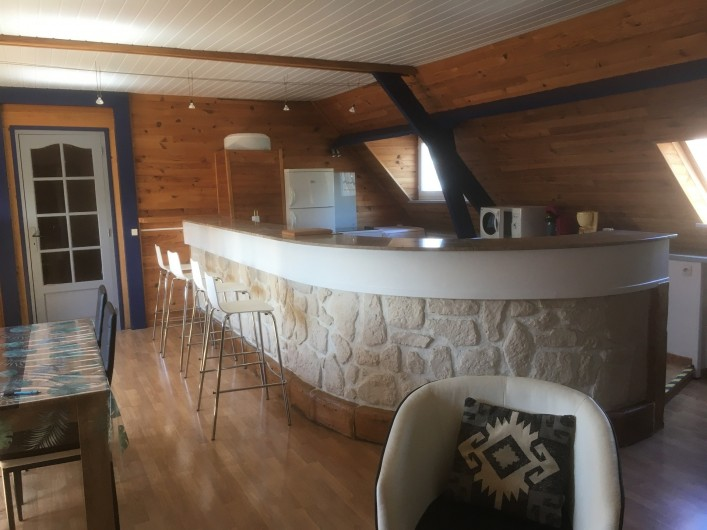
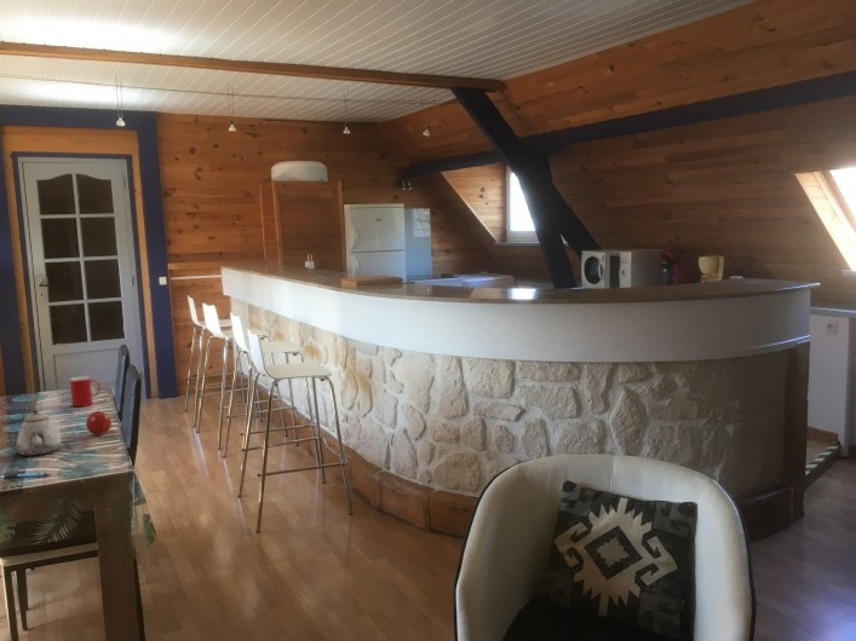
+ cup (85, 391)
+ fruit (98, 421)
+ teapot (36, 432)
